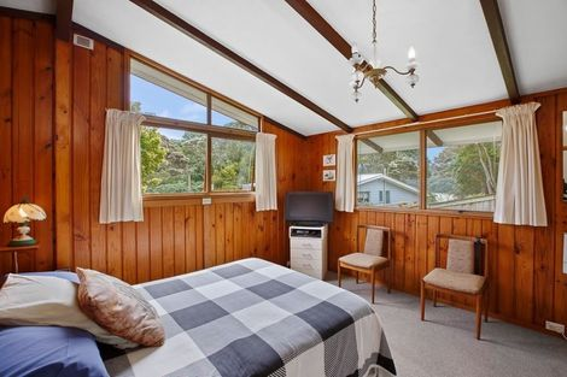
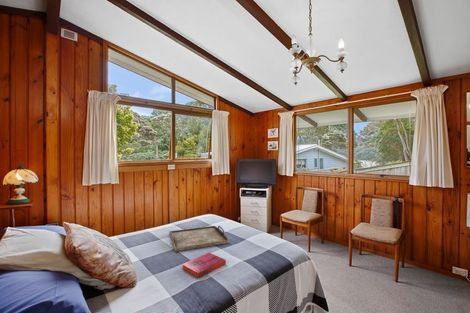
+ hardback book (204, 264)
+ serving tray (197, 234)
